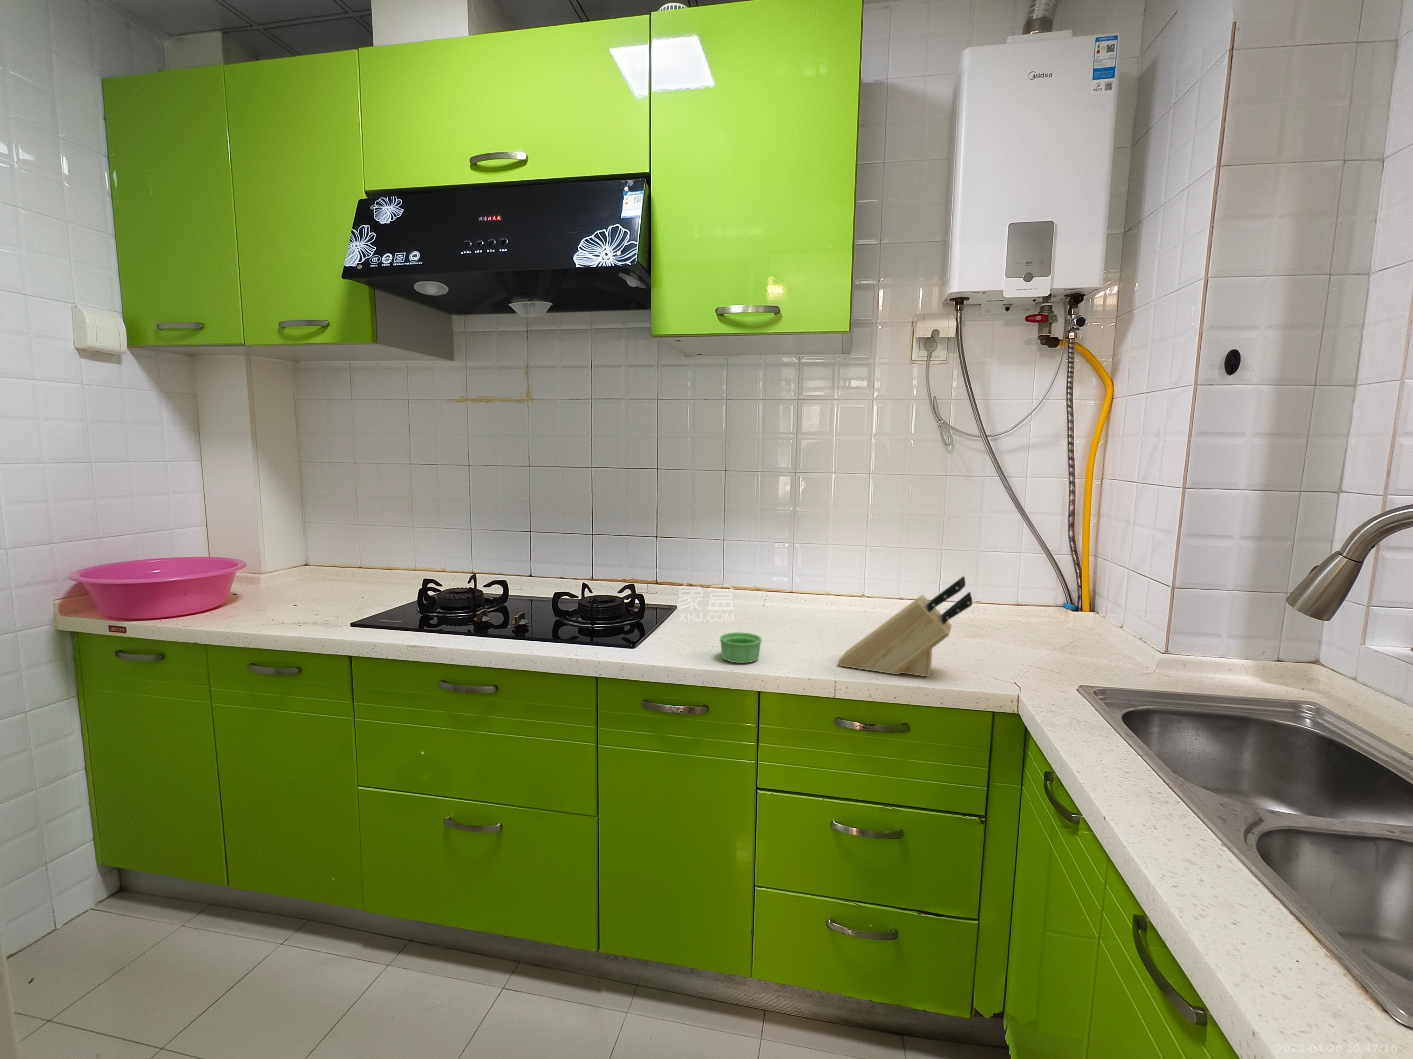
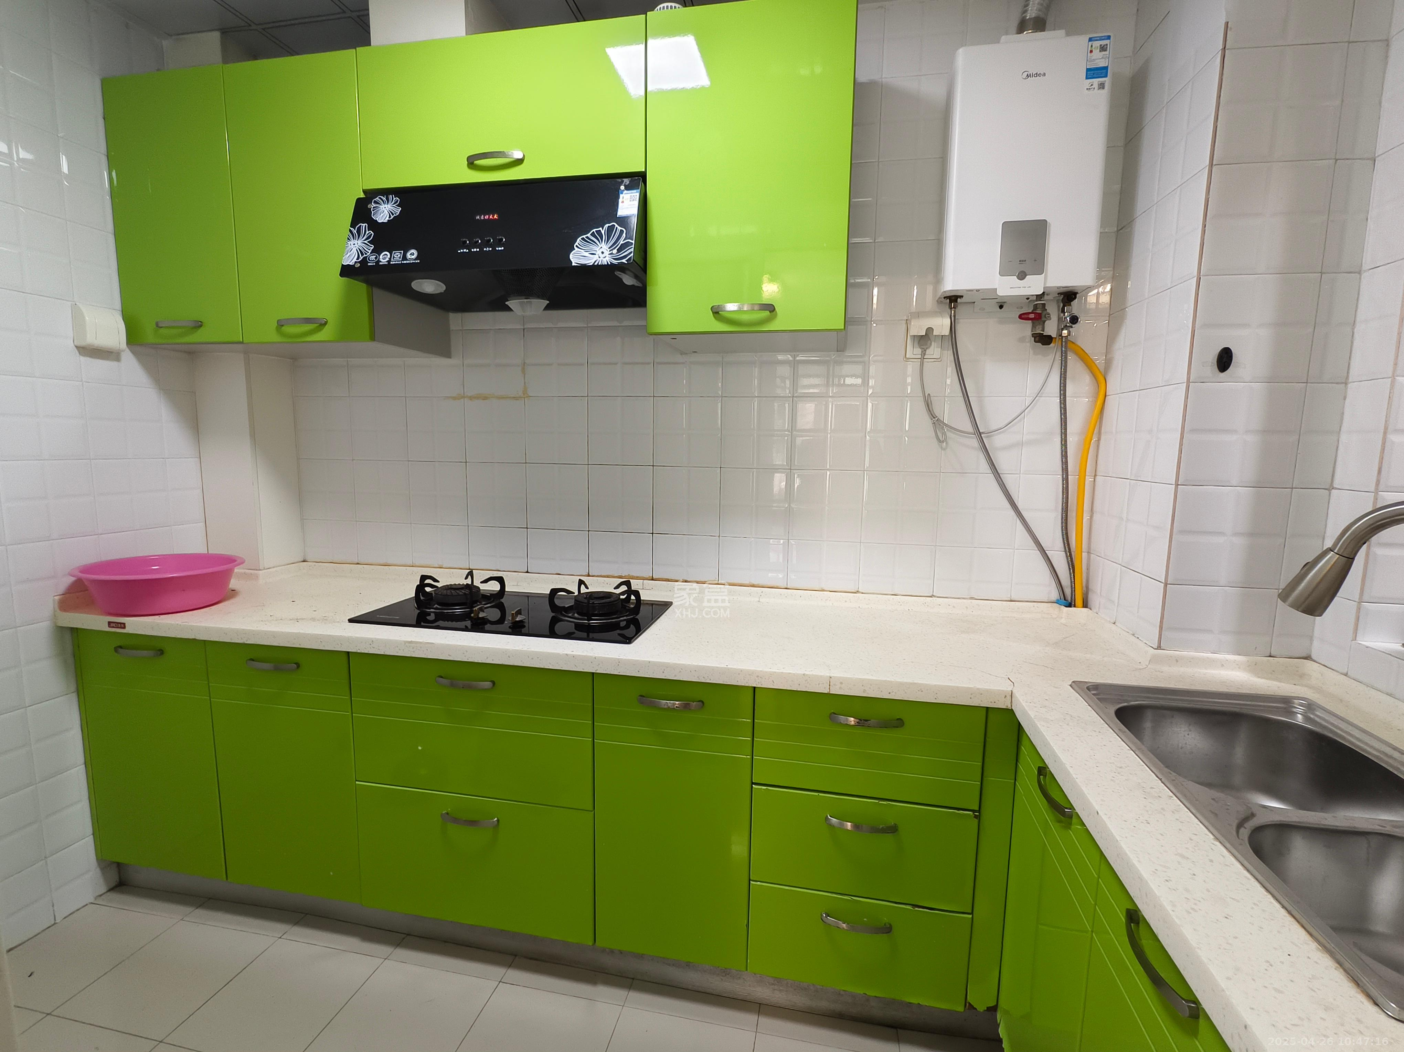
- ramekin (741, 647)
- knife block (905, 621)
